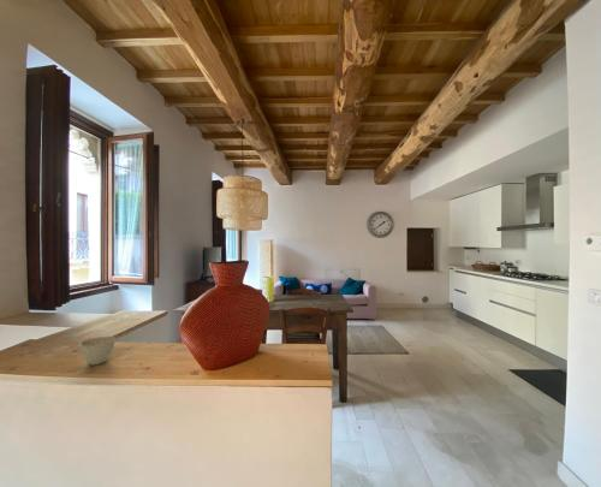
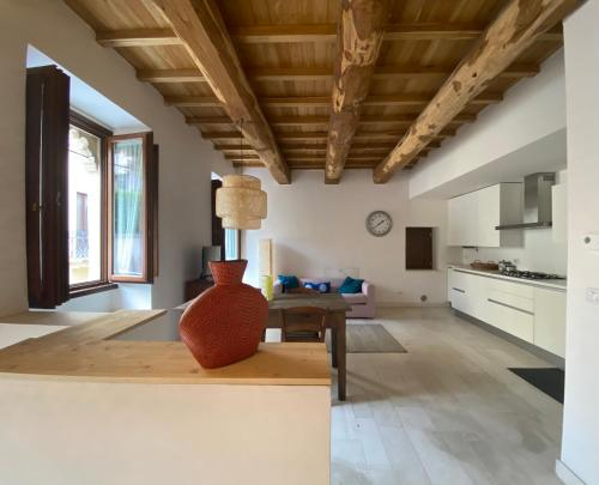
- flower pot (97, 351)
